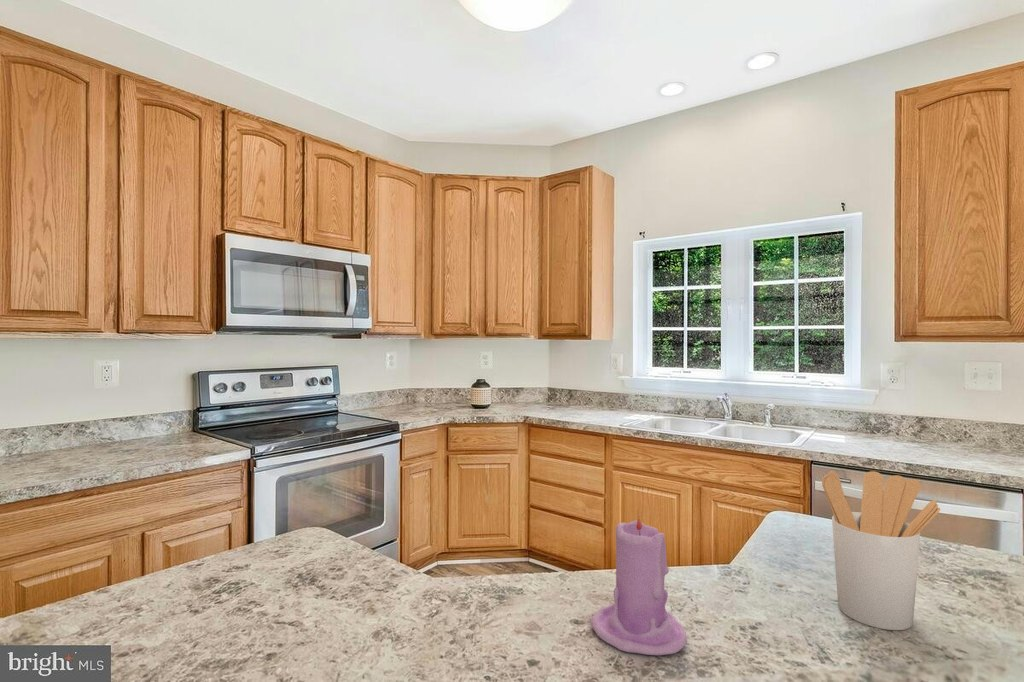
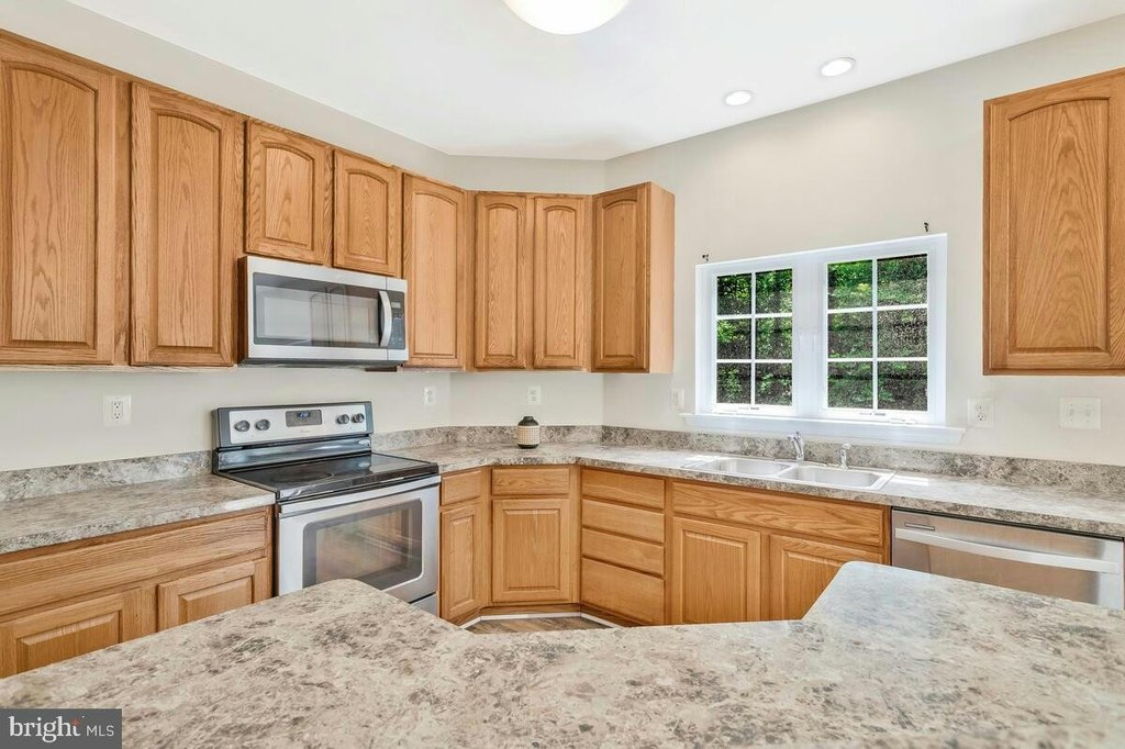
- utensil holder (879, 541)
- candle (637, 569)
